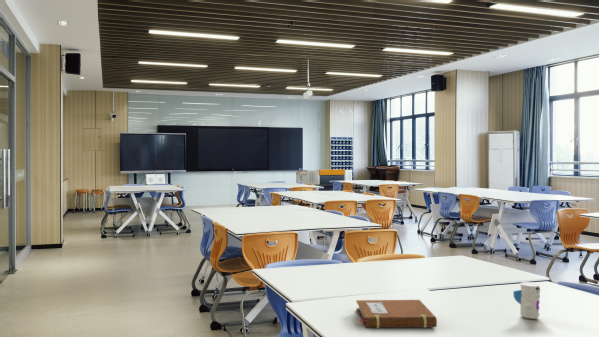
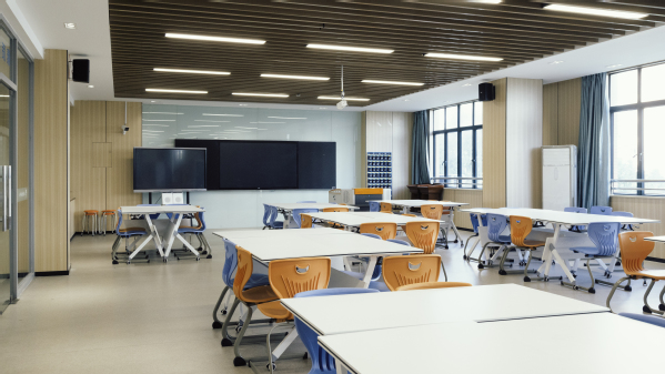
- toy (526, 299)
- notebook (392, 313)
